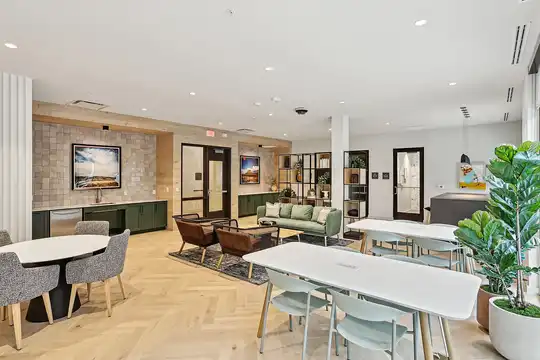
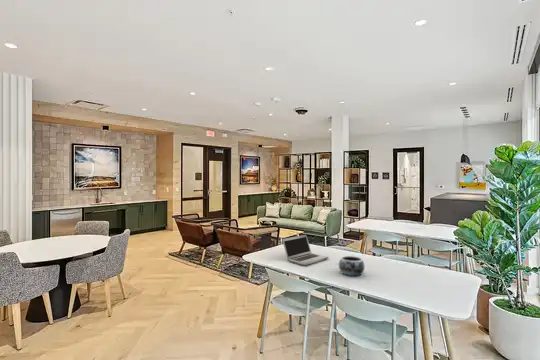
+ laptop (305, 248)
+ decorative bowl (351, 265)
